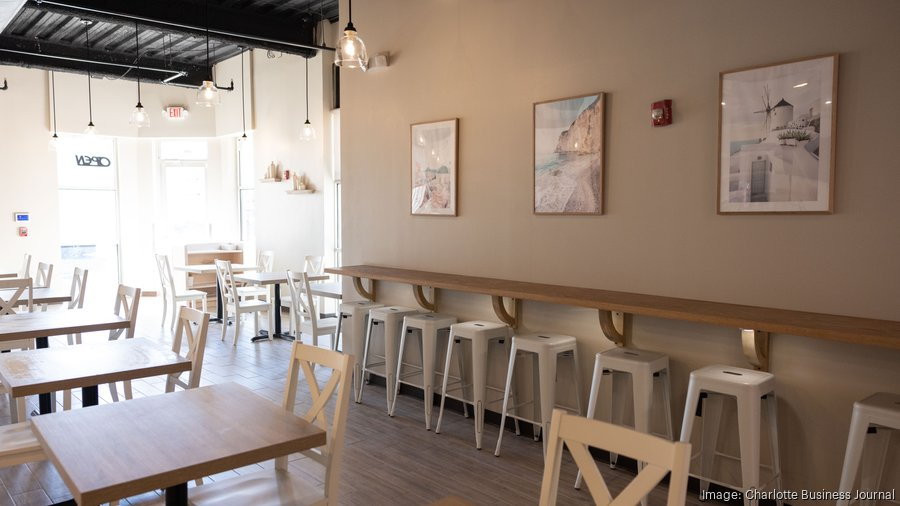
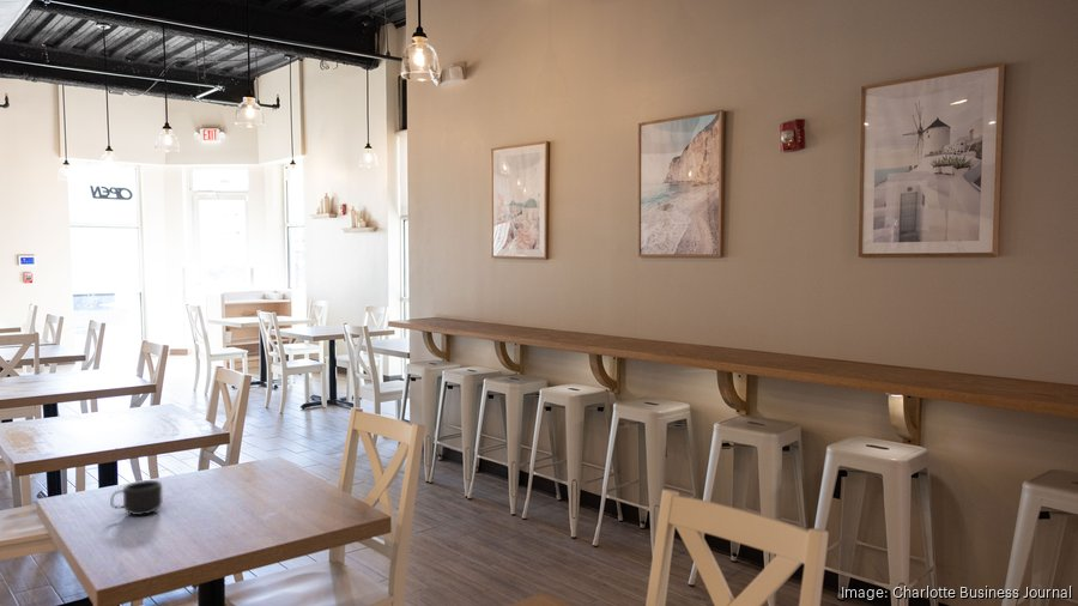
+ mug (137, 498)
